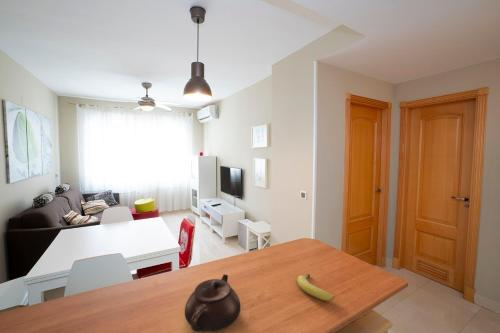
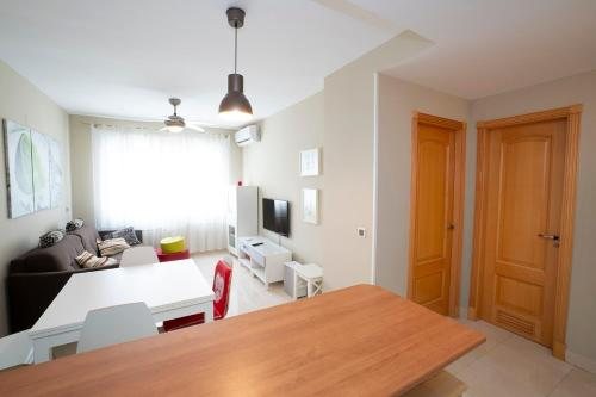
- teapot (211, 299)
- fruit (311, 284)
